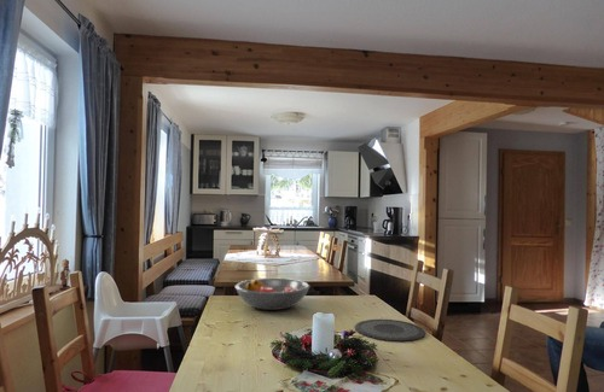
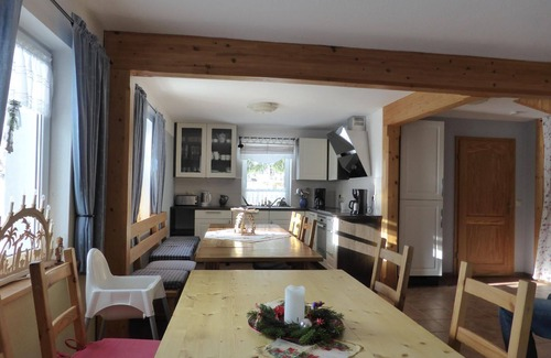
- fruit bowl (272, 292)
- plate (389, 328)
